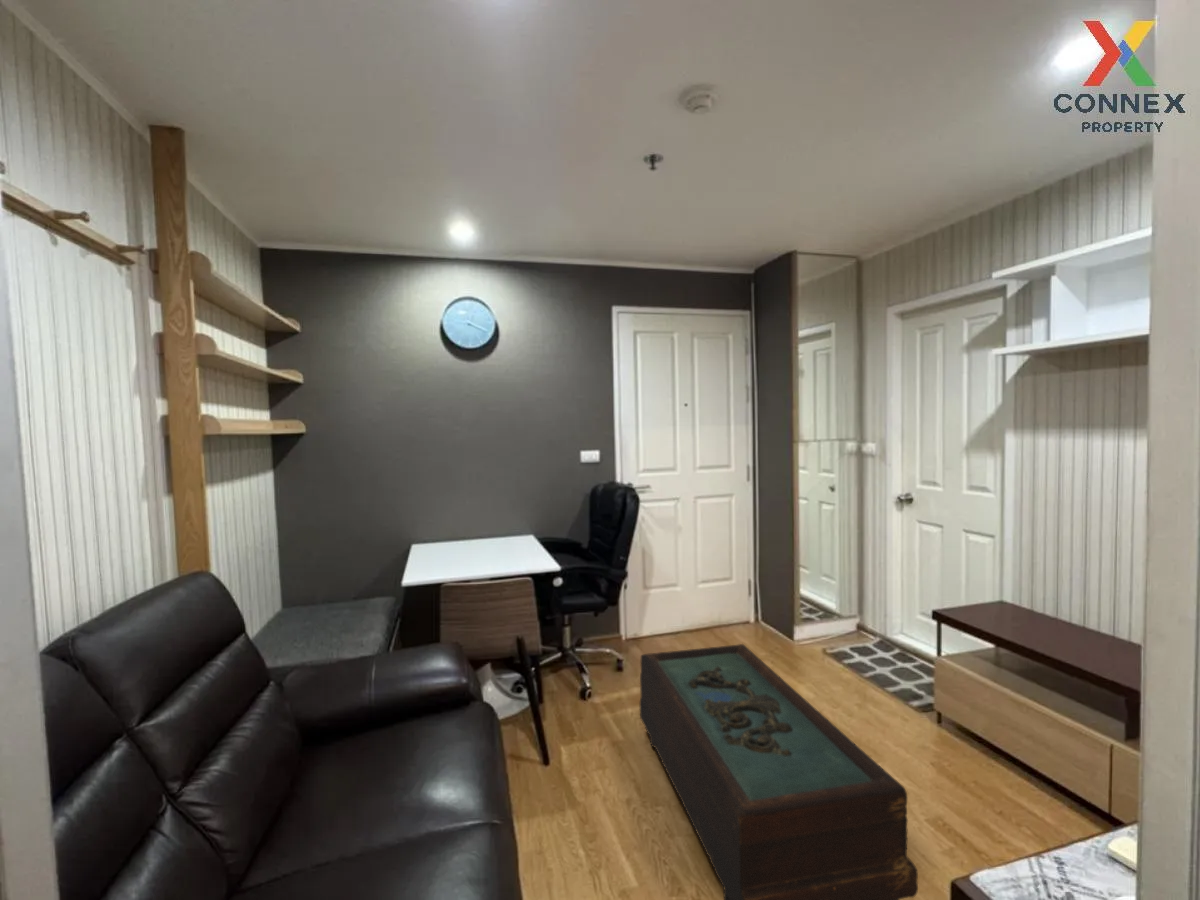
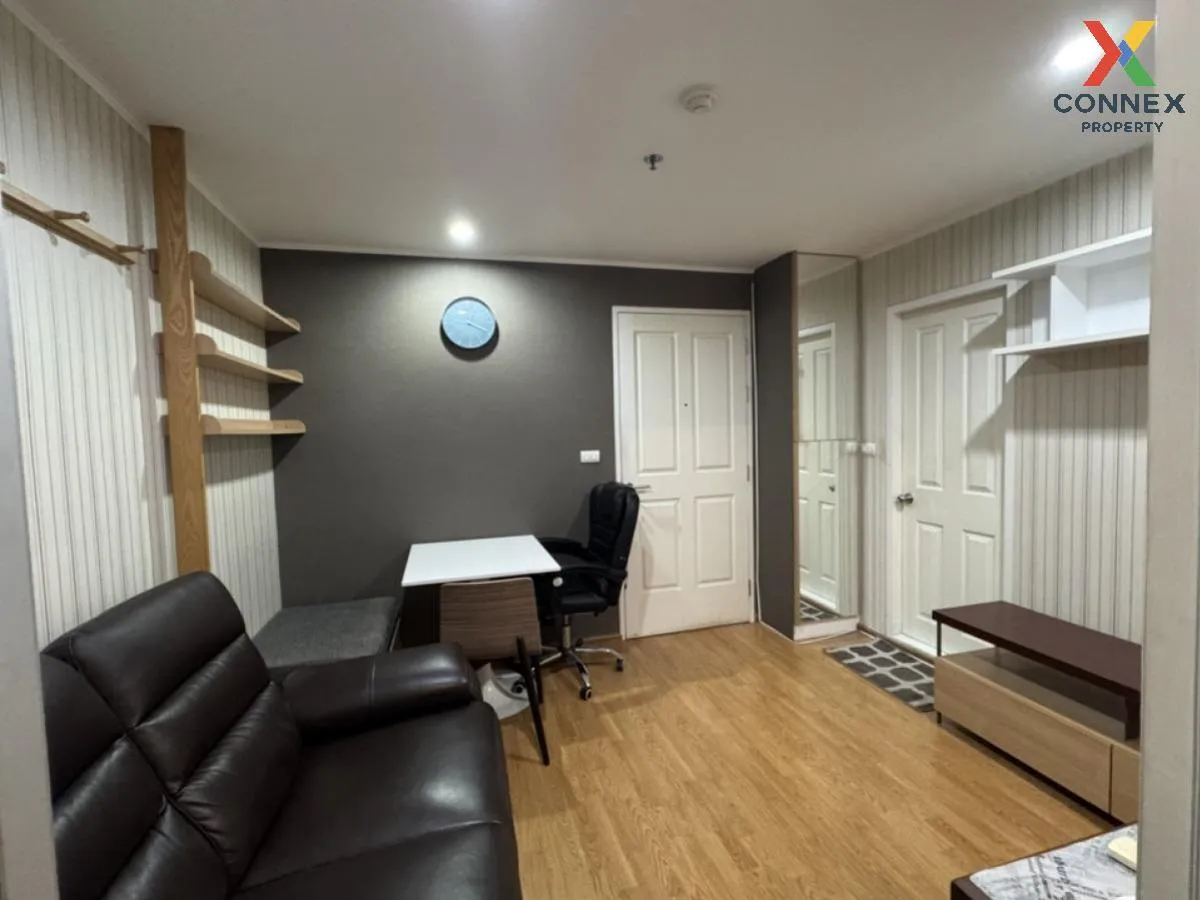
- coffee table (744, 750)
